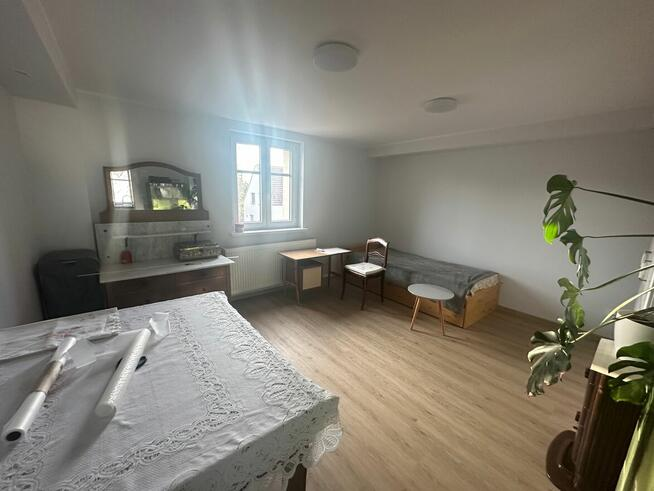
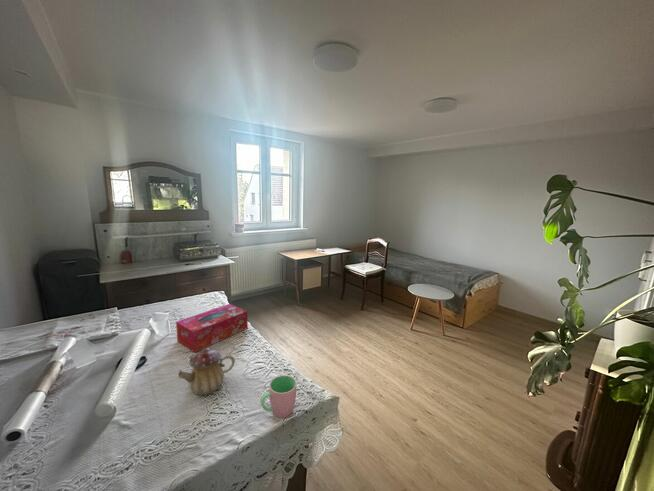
+ tissue box (214, 325)
+ teapot (208, 366)
+ cup (278, 398)
